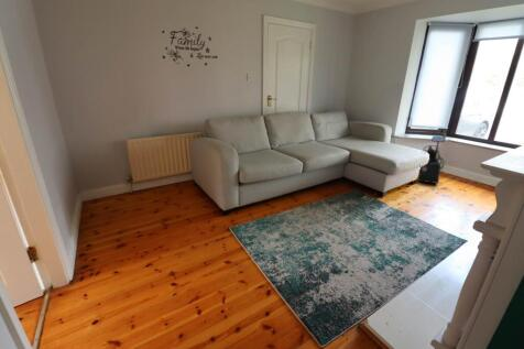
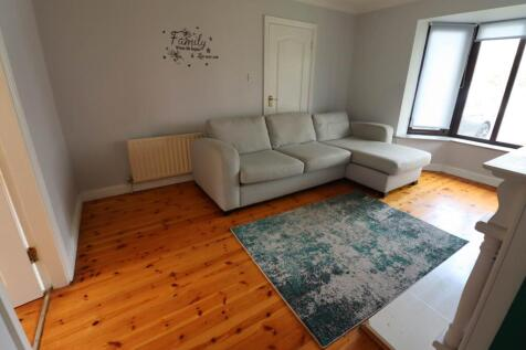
- vacuum cleaner (433, 157)
